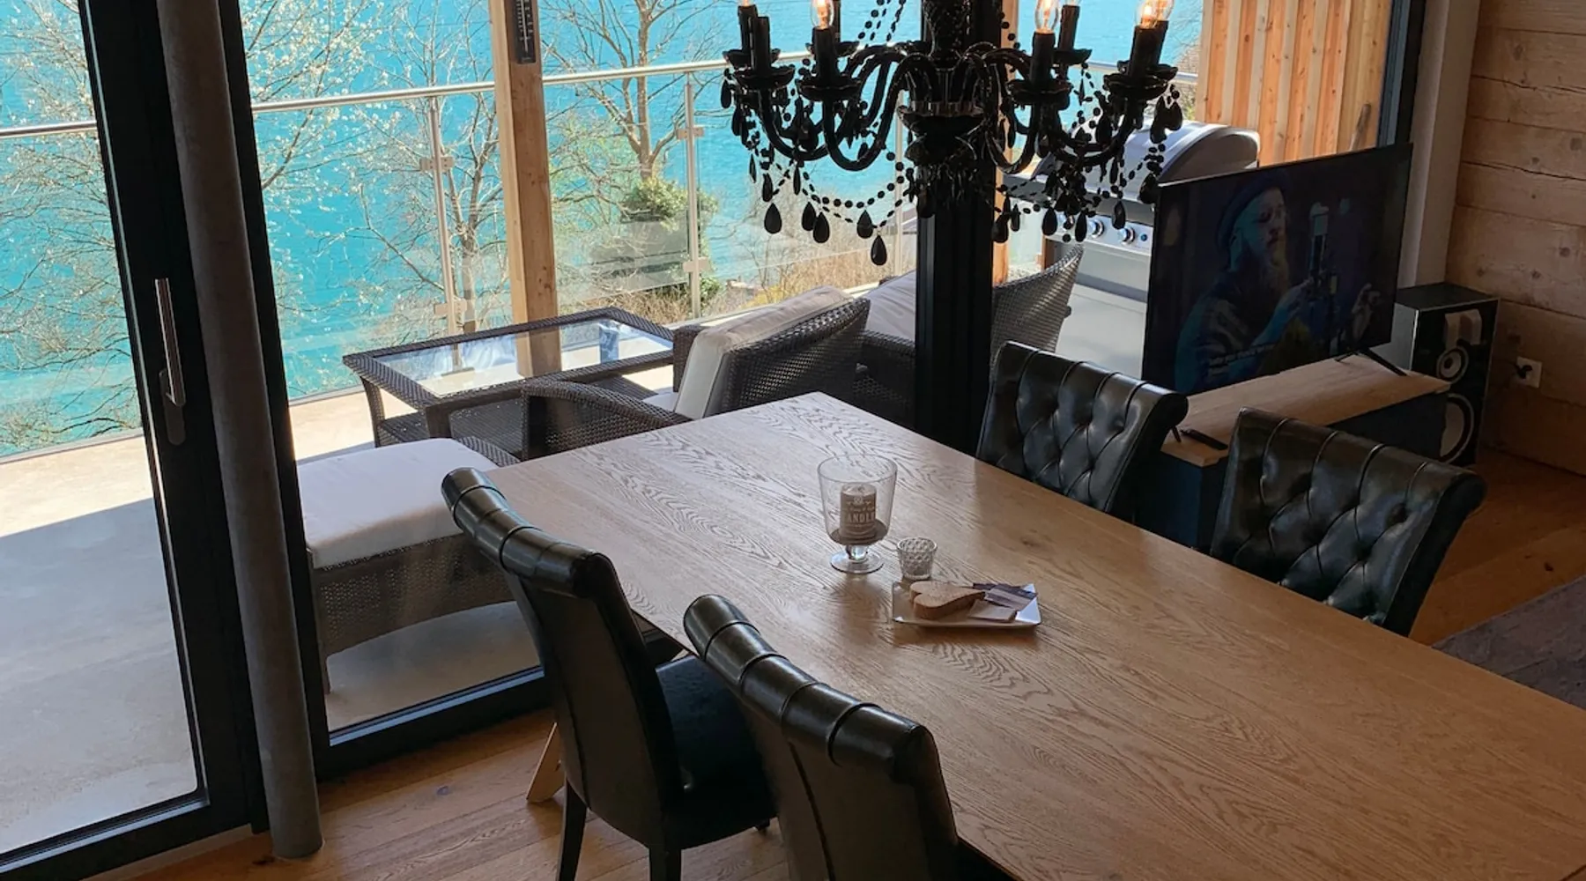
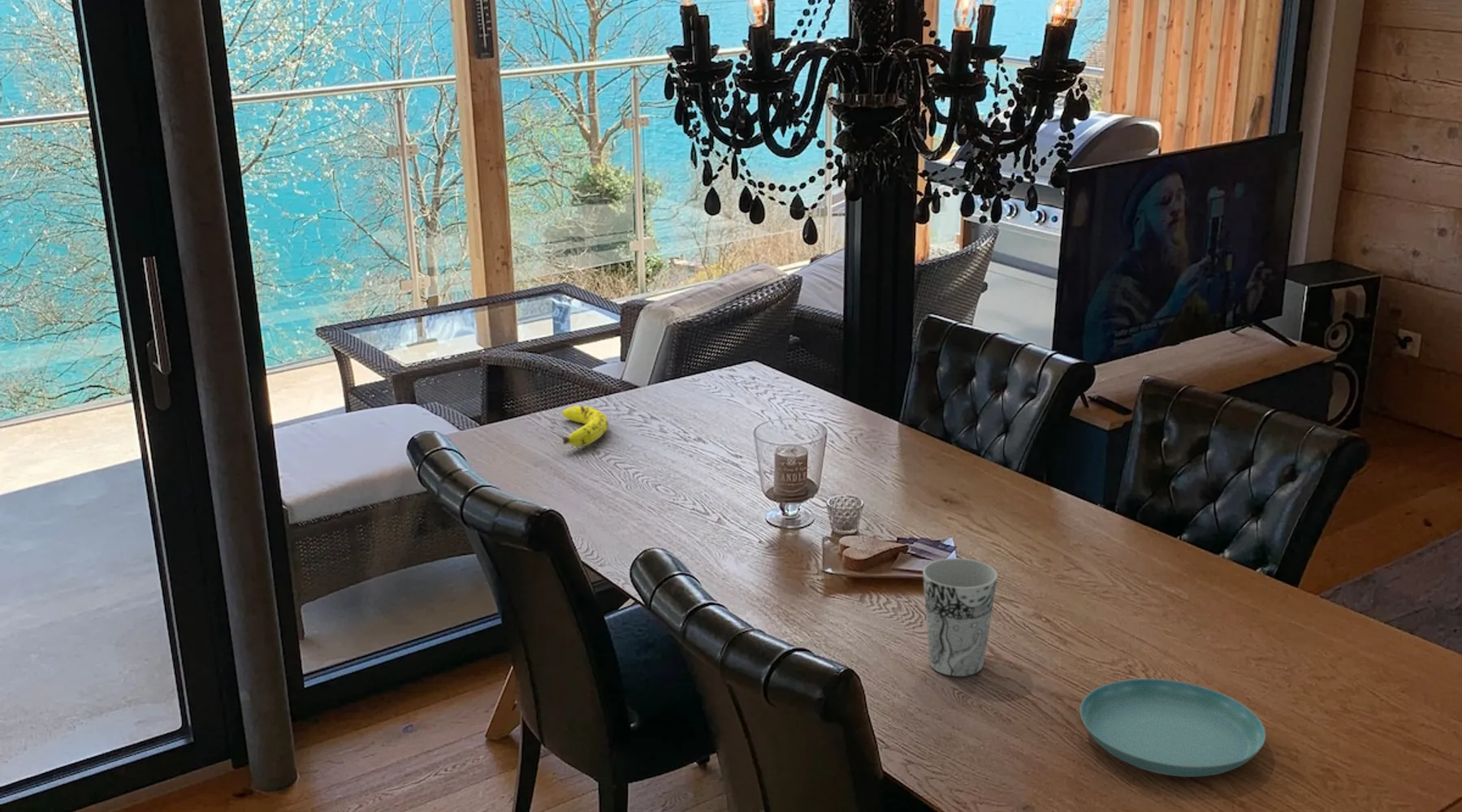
+ cup (958, 619)
+ fruit (575, 430)
+ saucer (1170, 729)
